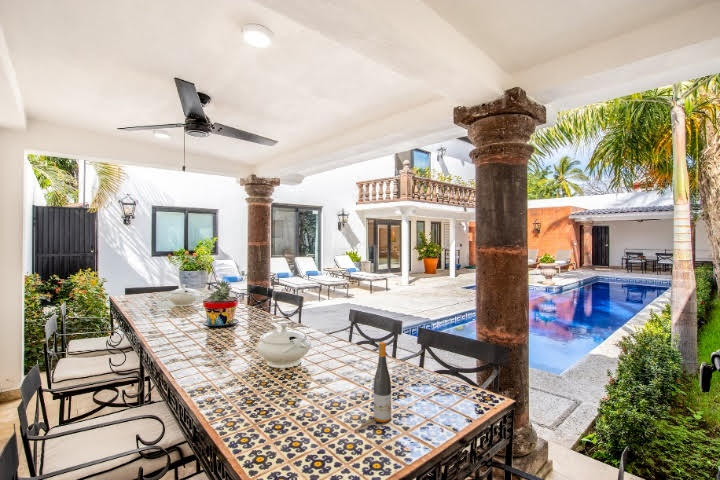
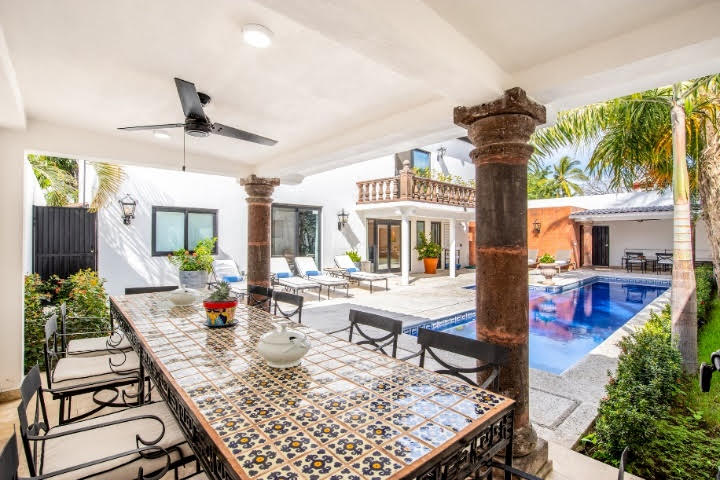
- wine bottle (382, 380)
